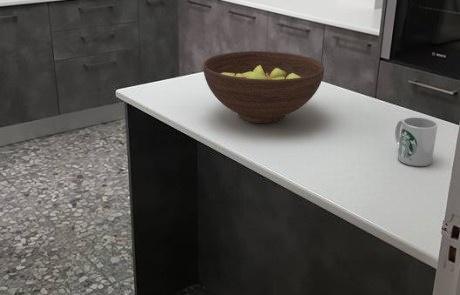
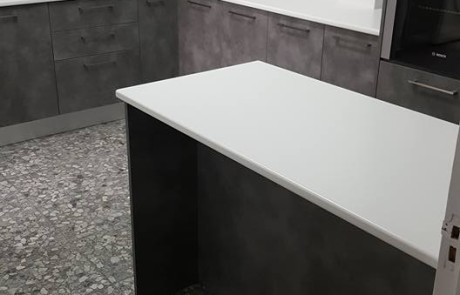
- mug (412, 138)
- fruit bowl (262, 91)
